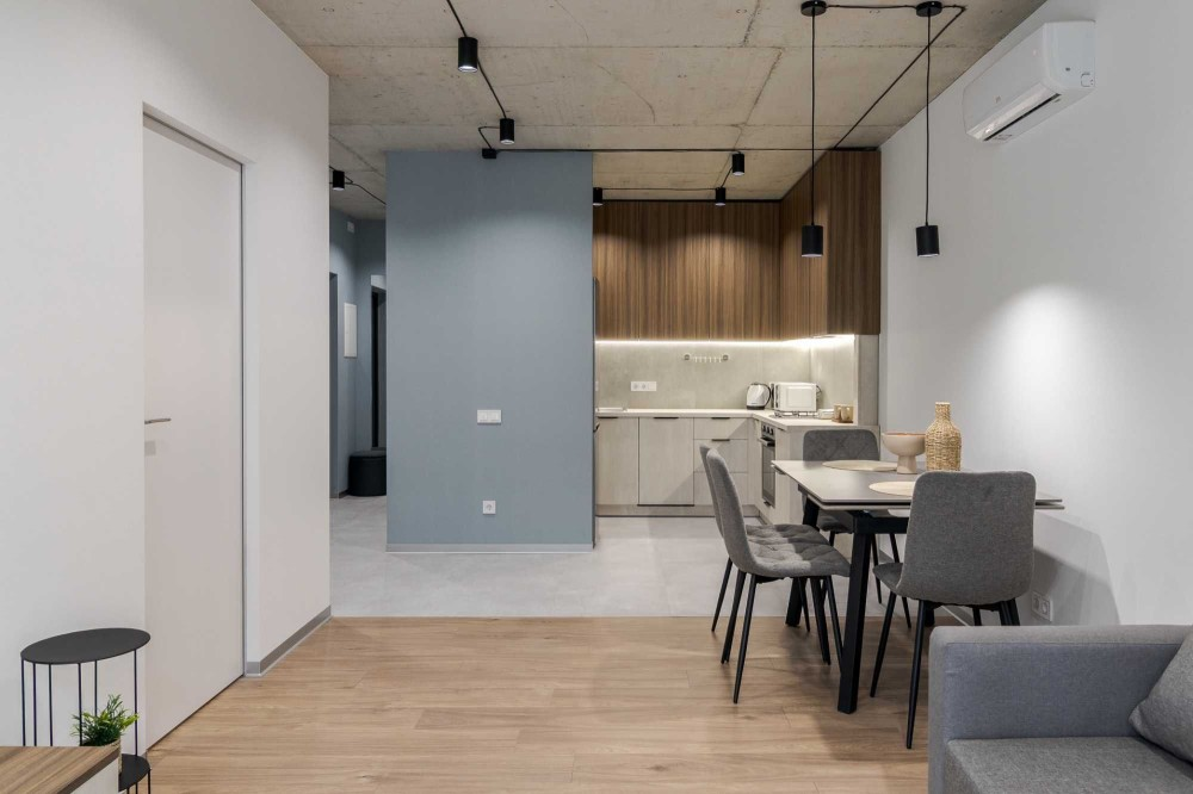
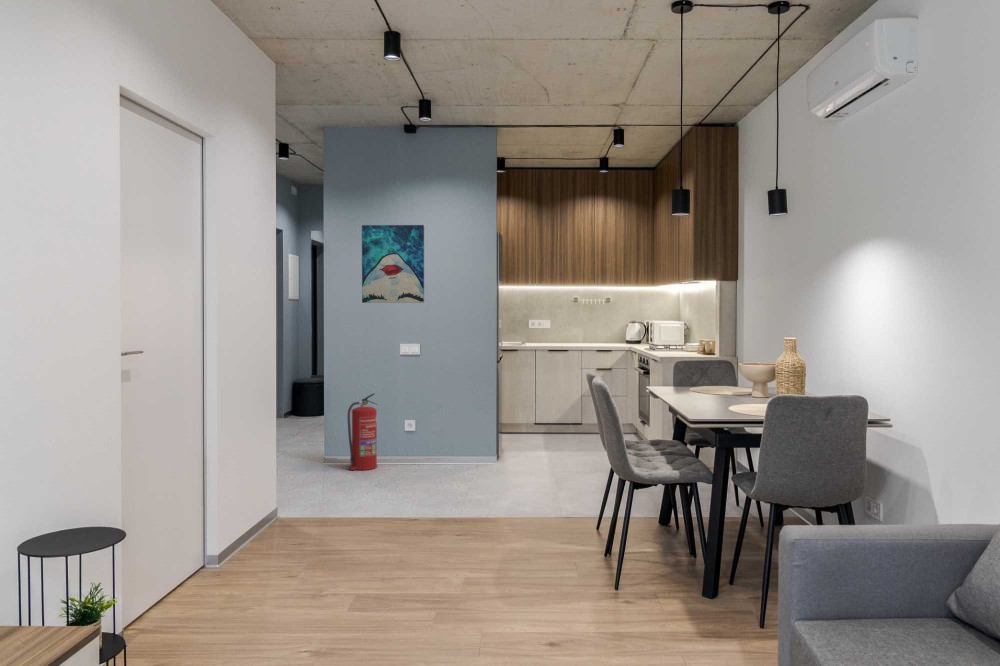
+ wall art (393, 264)
+ fire extinguisher (362, 431)
